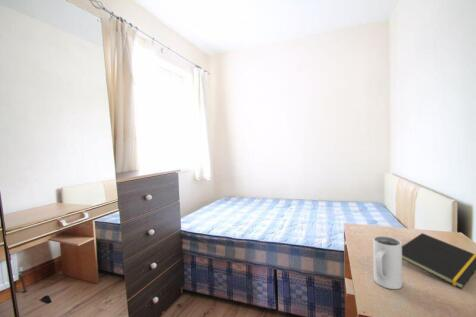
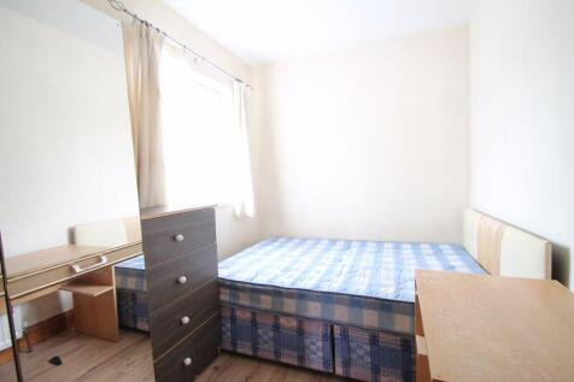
- mug (385, 263)
- notepad (438, 256)
